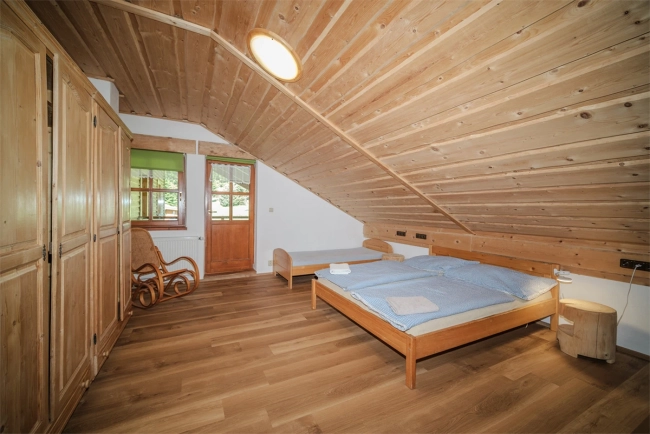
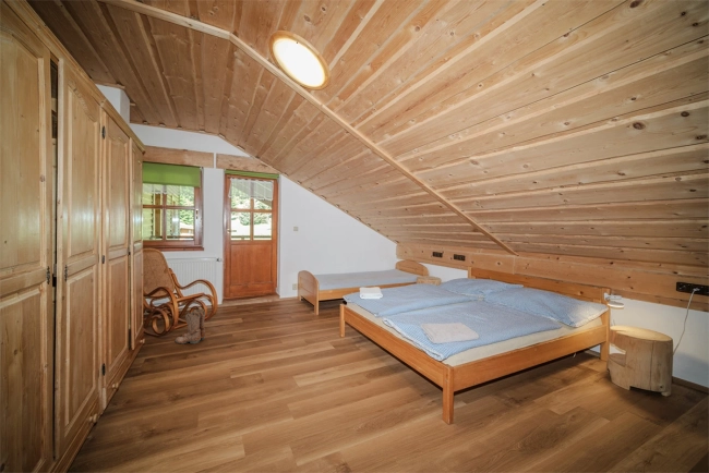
+ boots (190, 325)
